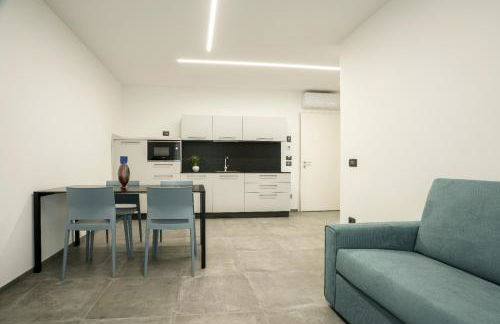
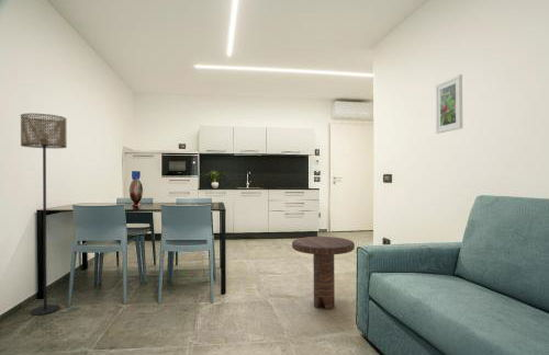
+ side table (323, 273)
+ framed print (448, 105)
+ floor lamp (44, 213)
